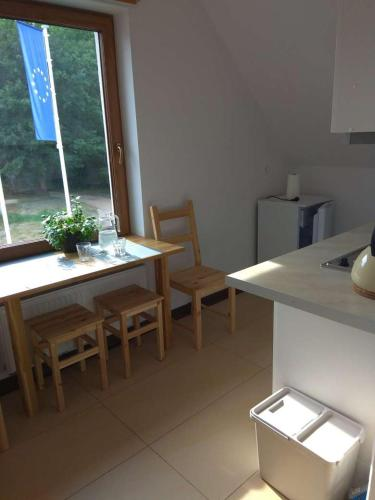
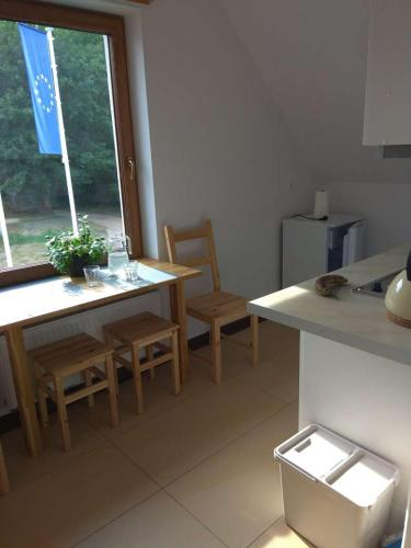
+ banana (330, 284)
